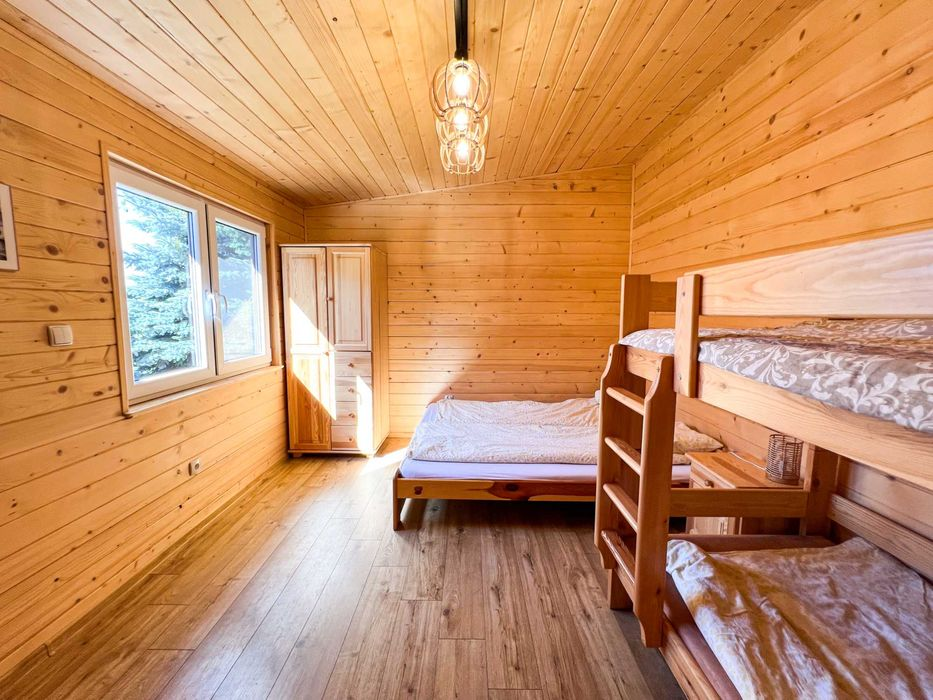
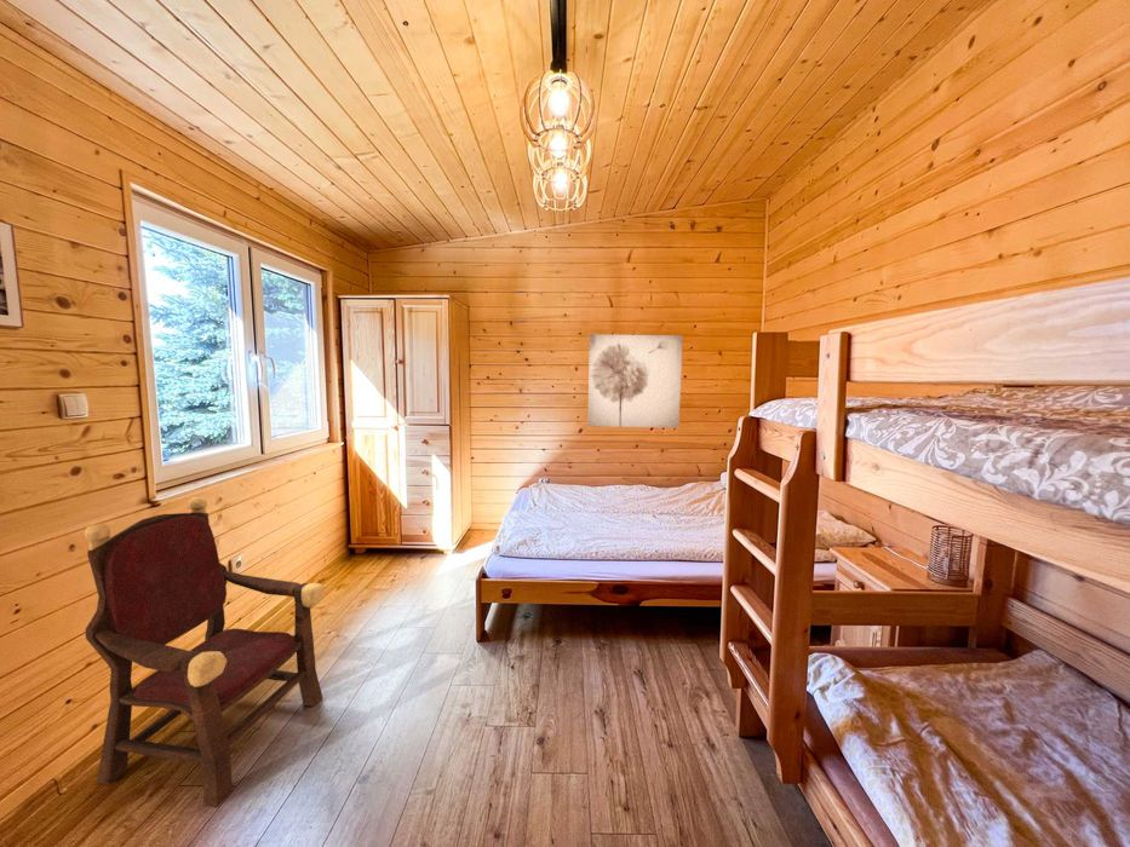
+ wall art (633, 381)
+ armchair (213, 627)
